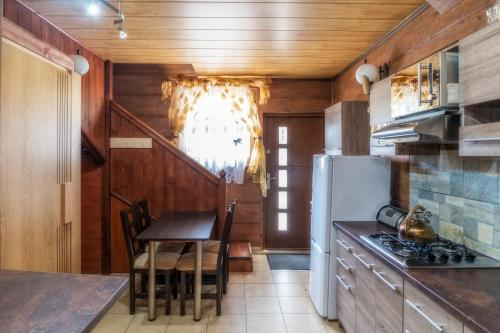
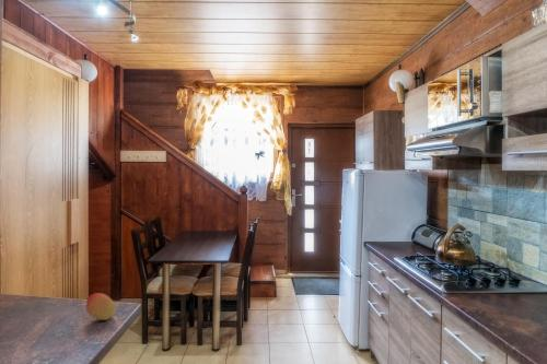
+ fruit (100, 306)
